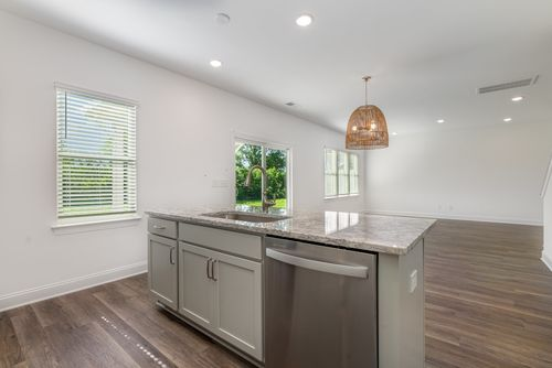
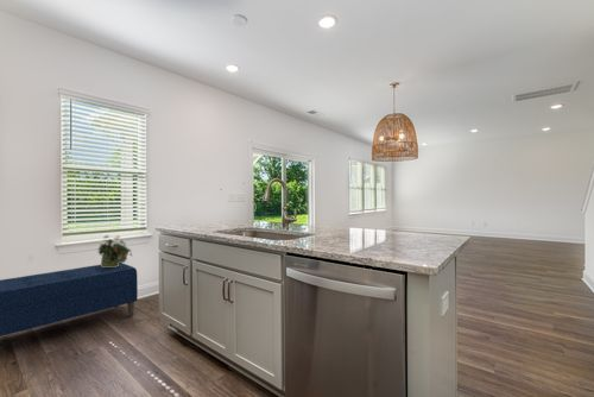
+ bench (65, 301)
+ potted plant (113, 251)
